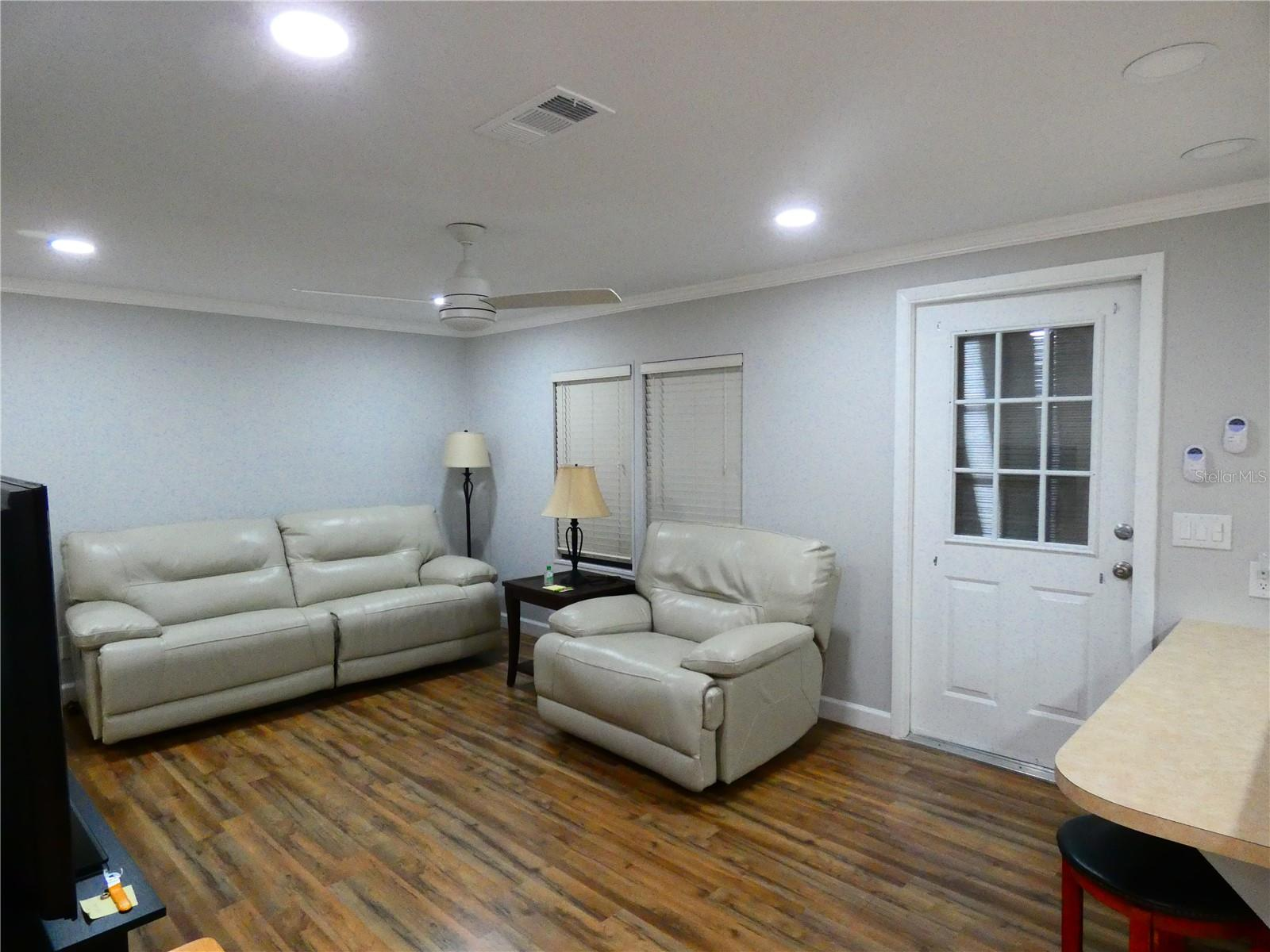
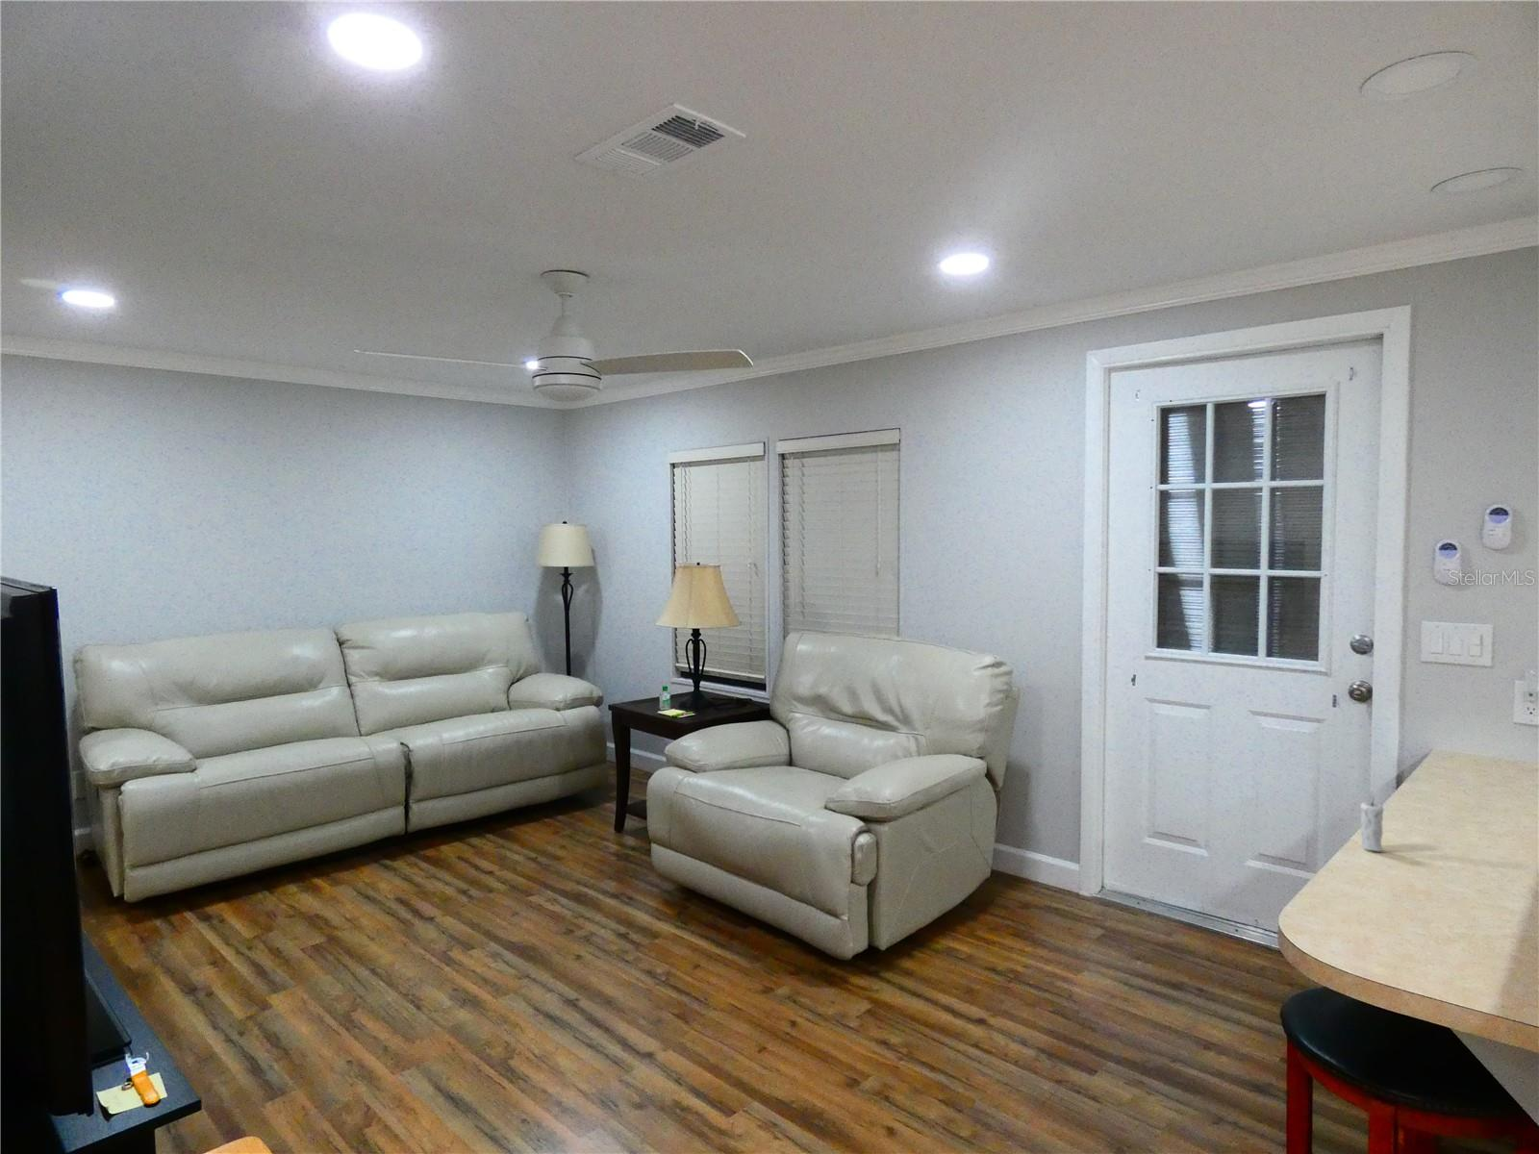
+ candle (1372, 822)
